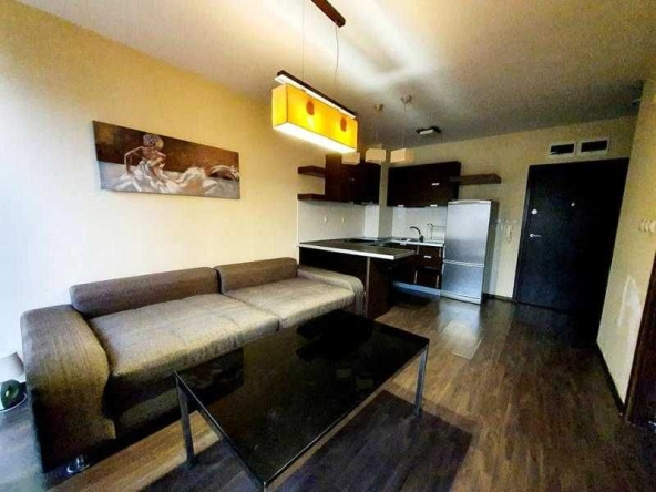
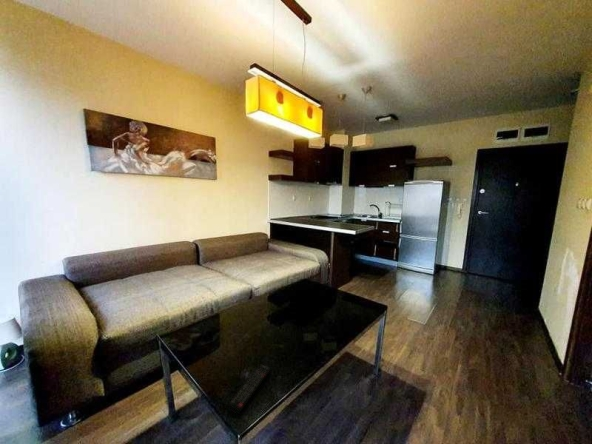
+ remote control (251, 386)
